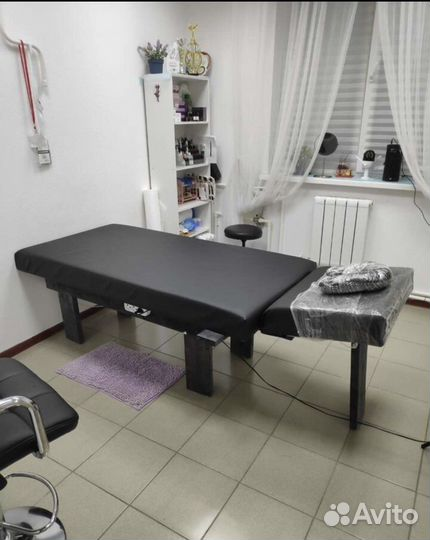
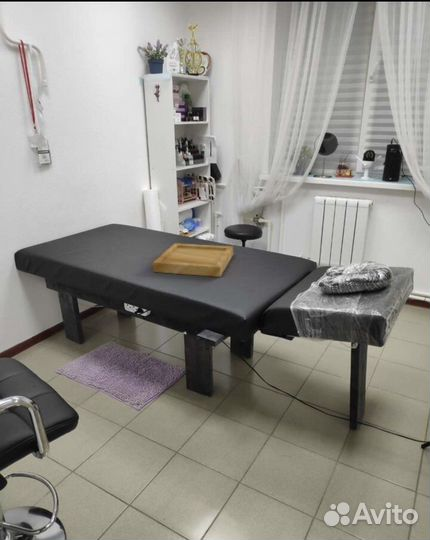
+ tray (195, 258)
